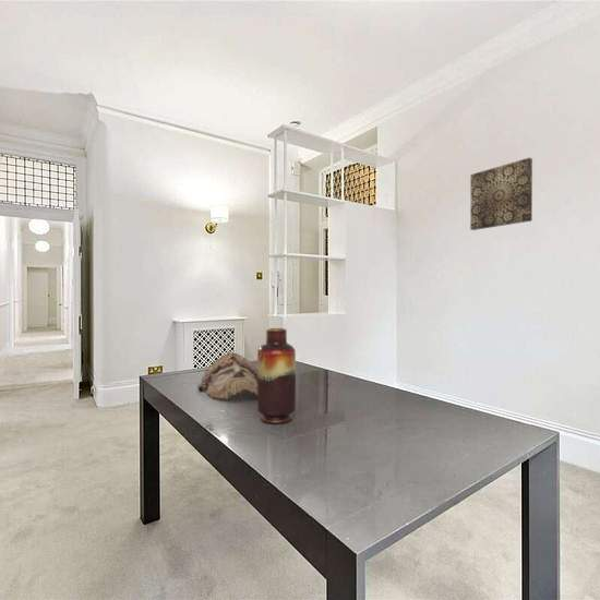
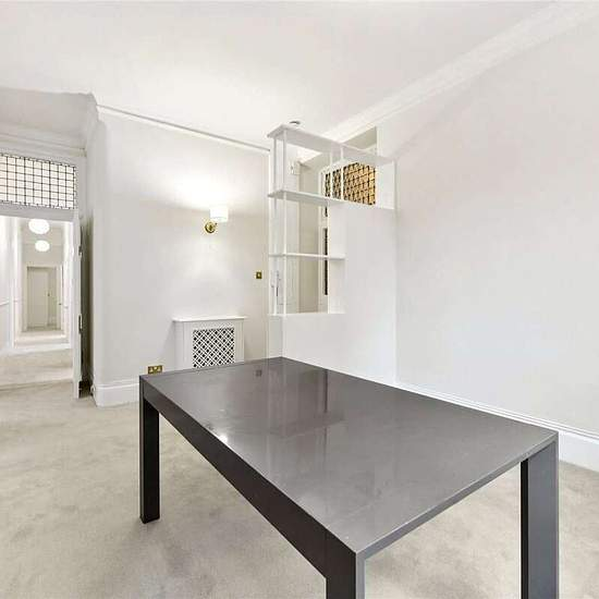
- animal skull (235, 374)
- wall art (499, 196)
- vase (276, 373)
